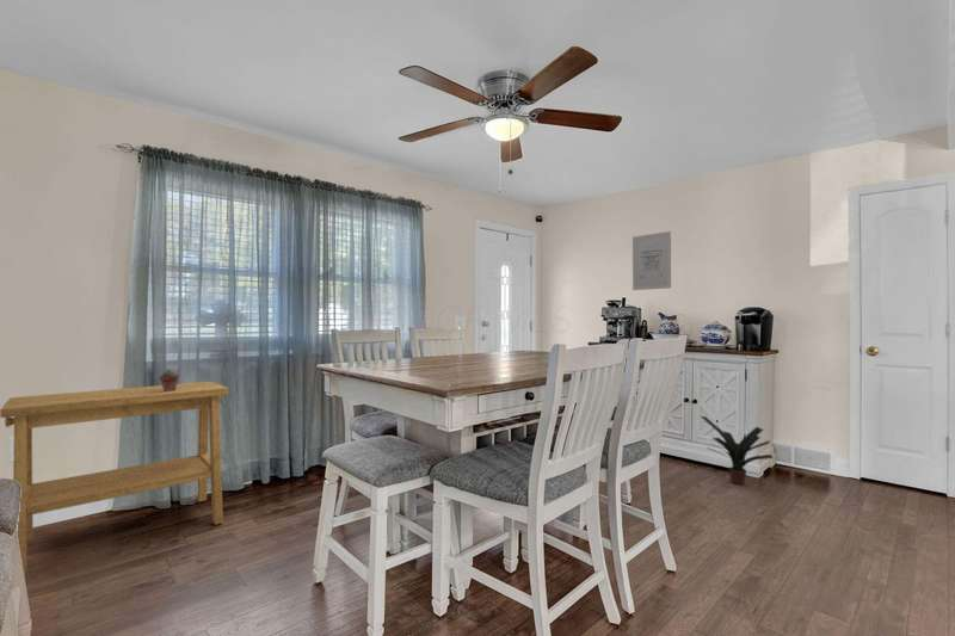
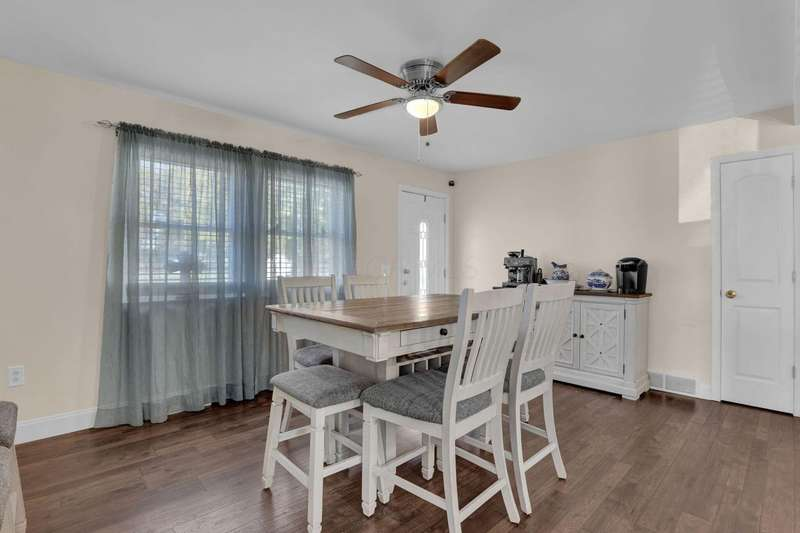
- potted succulent (170, 378)
- side table (129, 467)
- wall art (651, 261)
- potted plant (734, 450)
